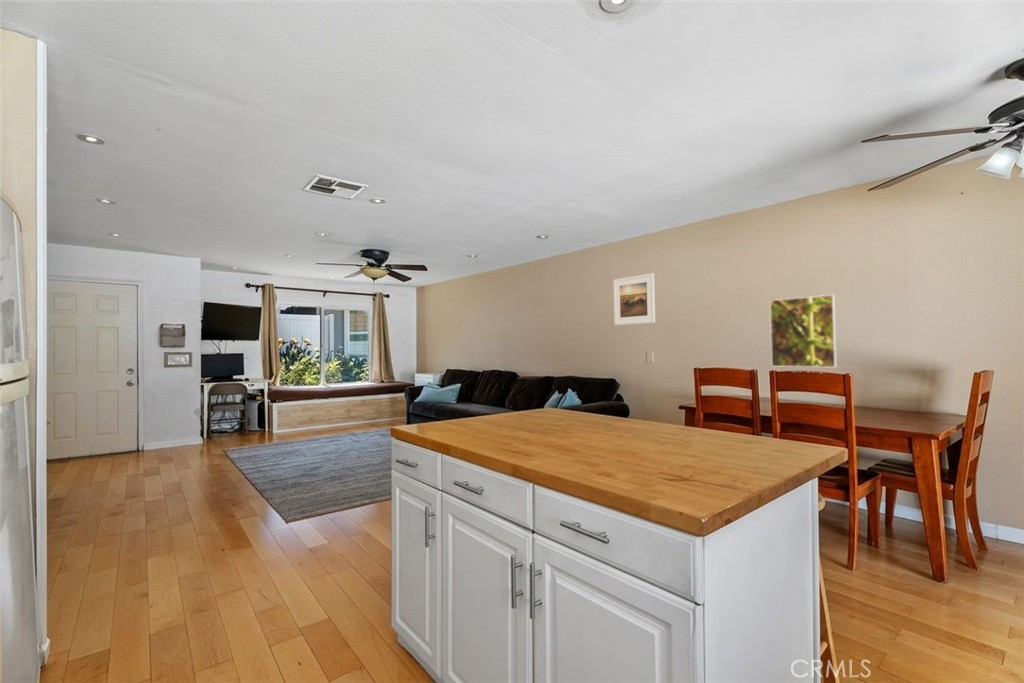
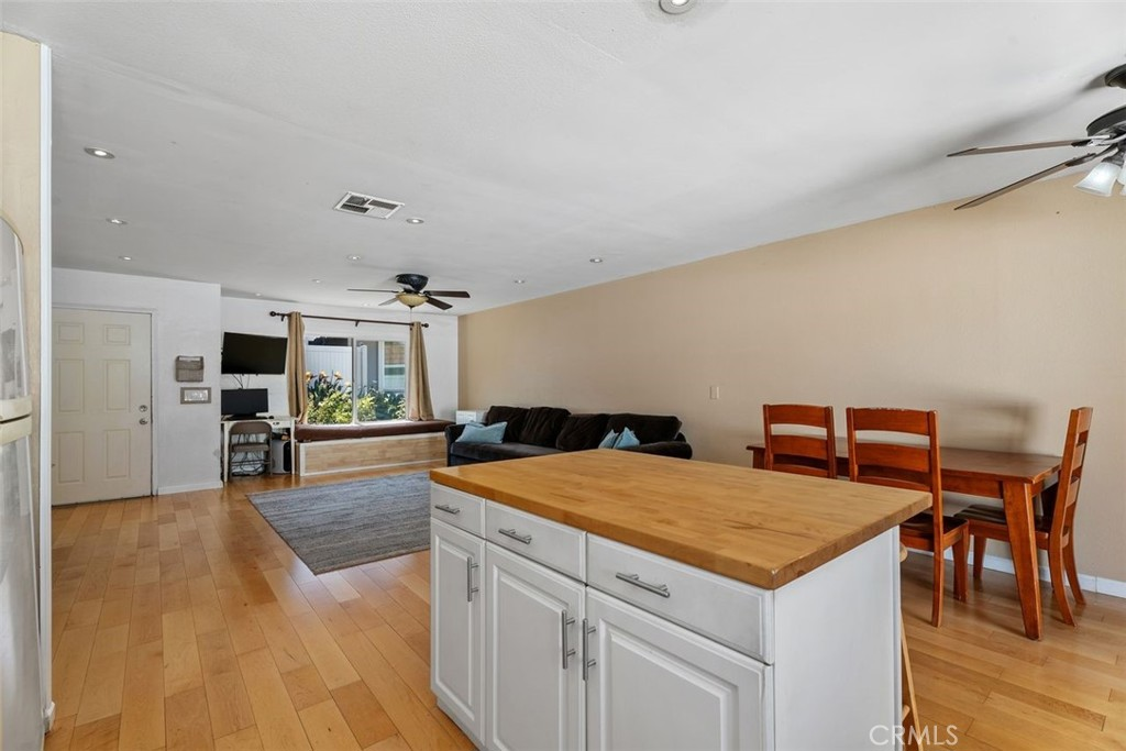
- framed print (801, 332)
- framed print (633, 300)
